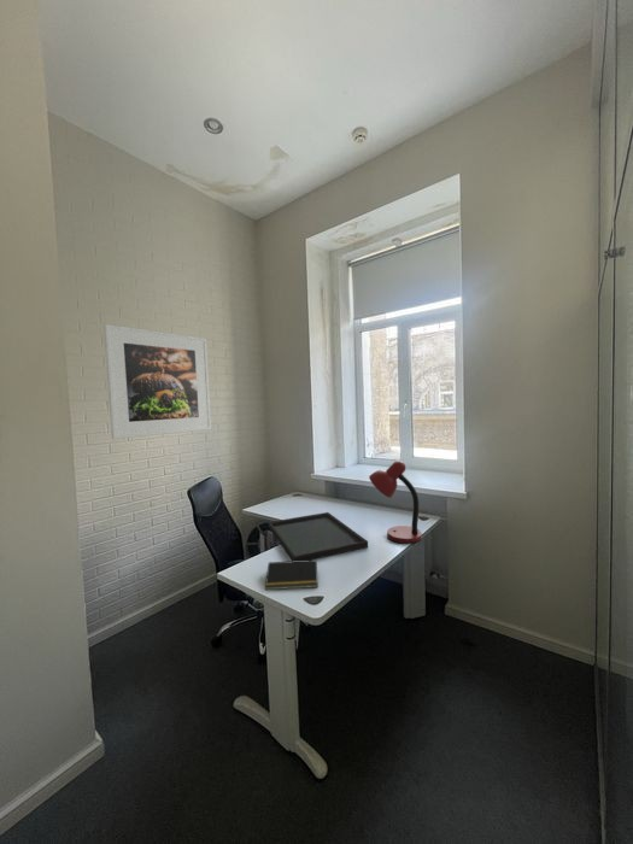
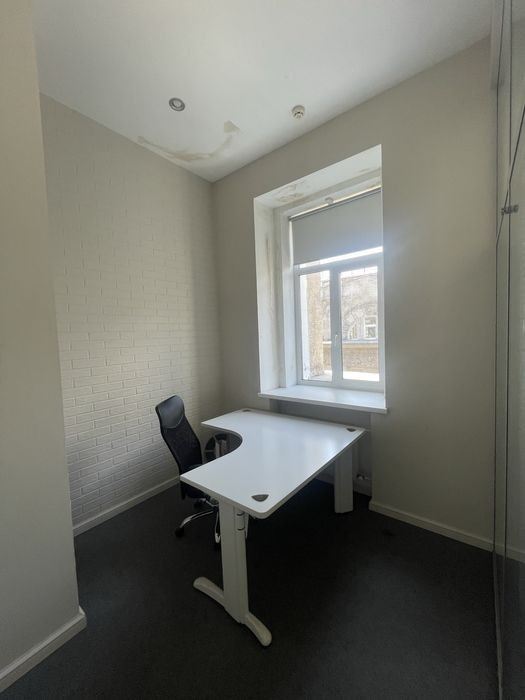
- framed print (164, 383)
- monitor (313, 533)
- notepad (292, 574)
- desk lamp (392, 494)
